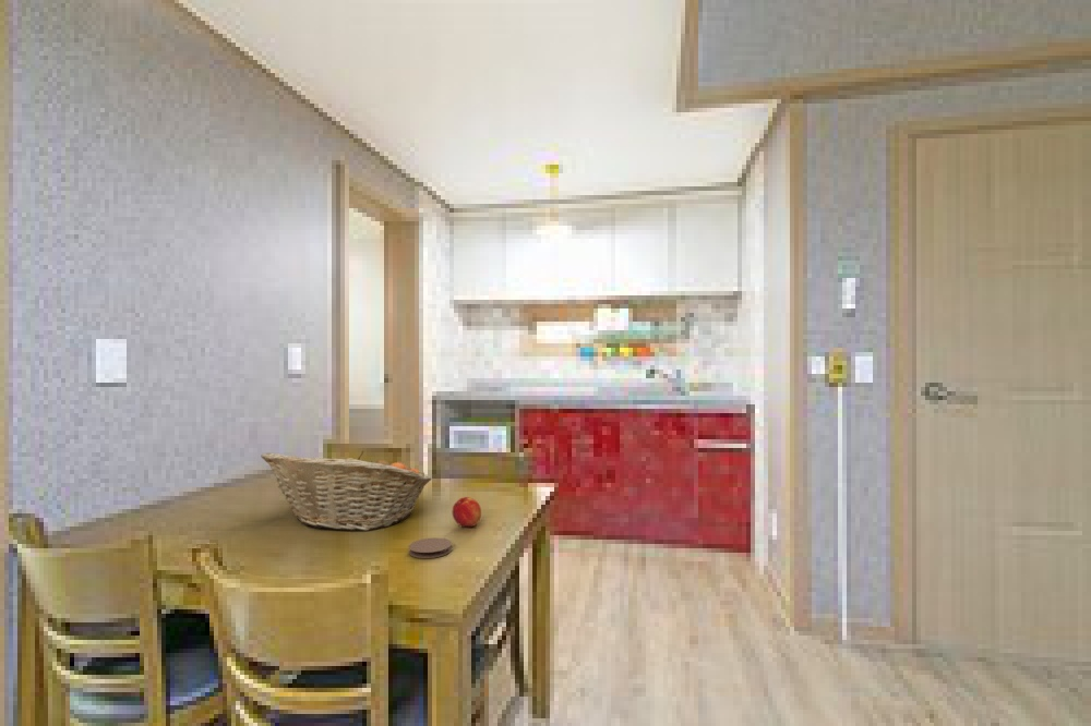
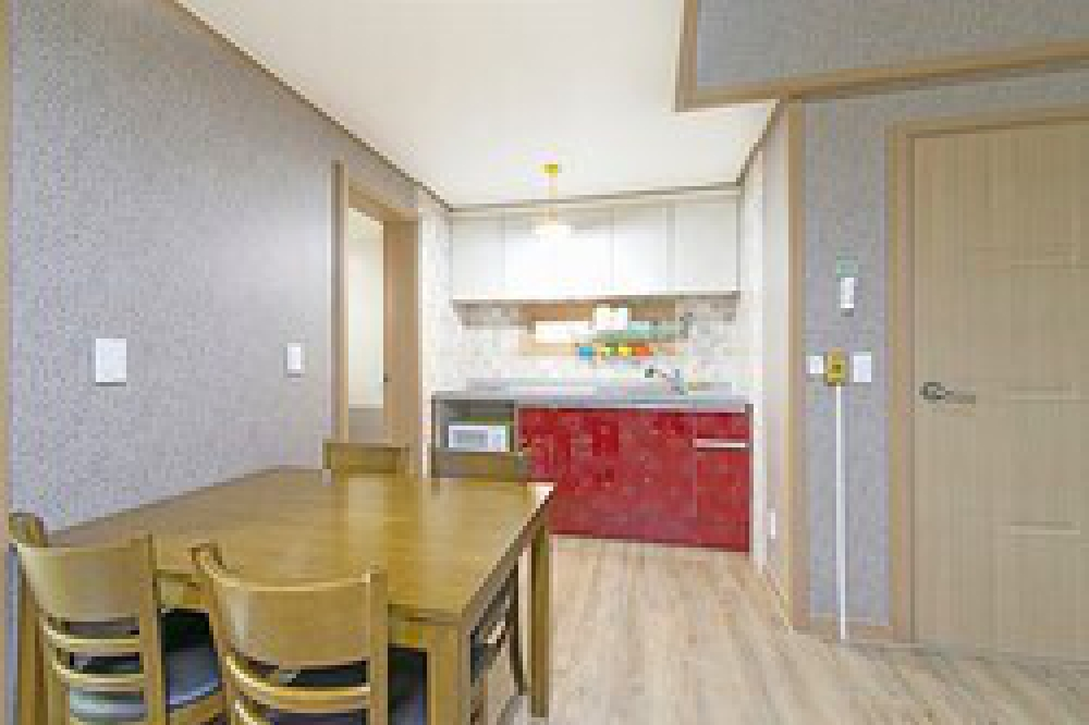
- fruit basket (348, 481)
- coaster (430, 547)
- peach (467, 511)
